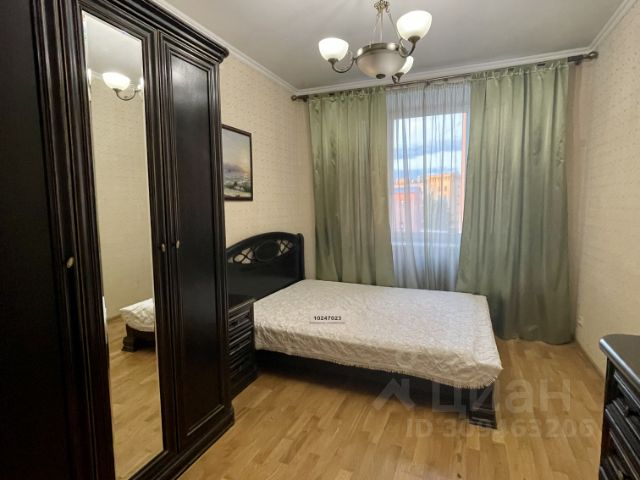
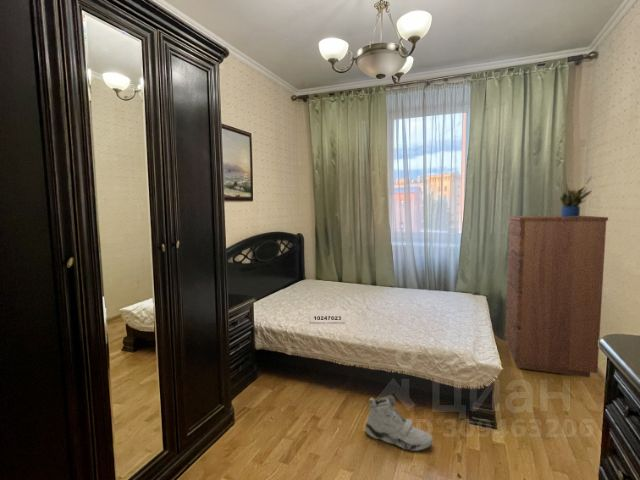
+ dresser (548, 288)
+ potted plant (577, 196)
+ sneaker (397, 420)
